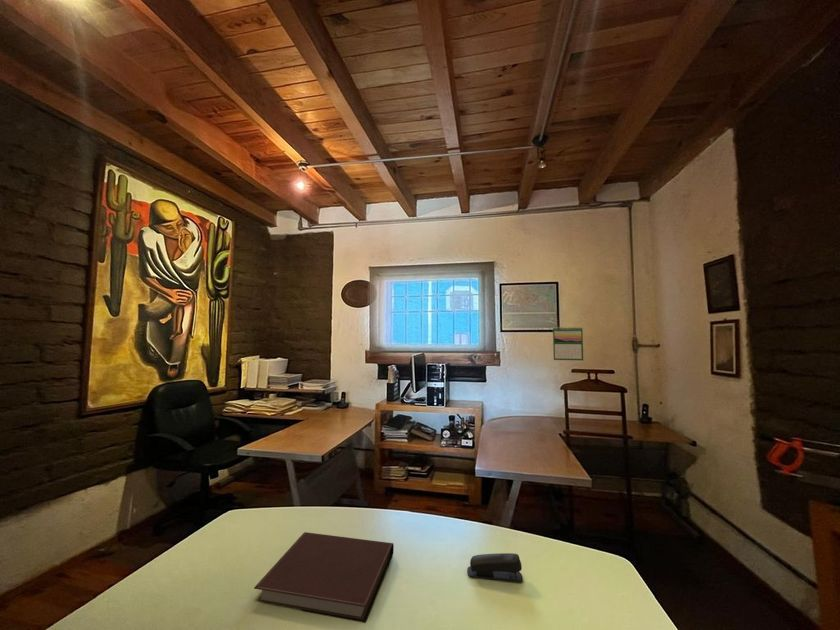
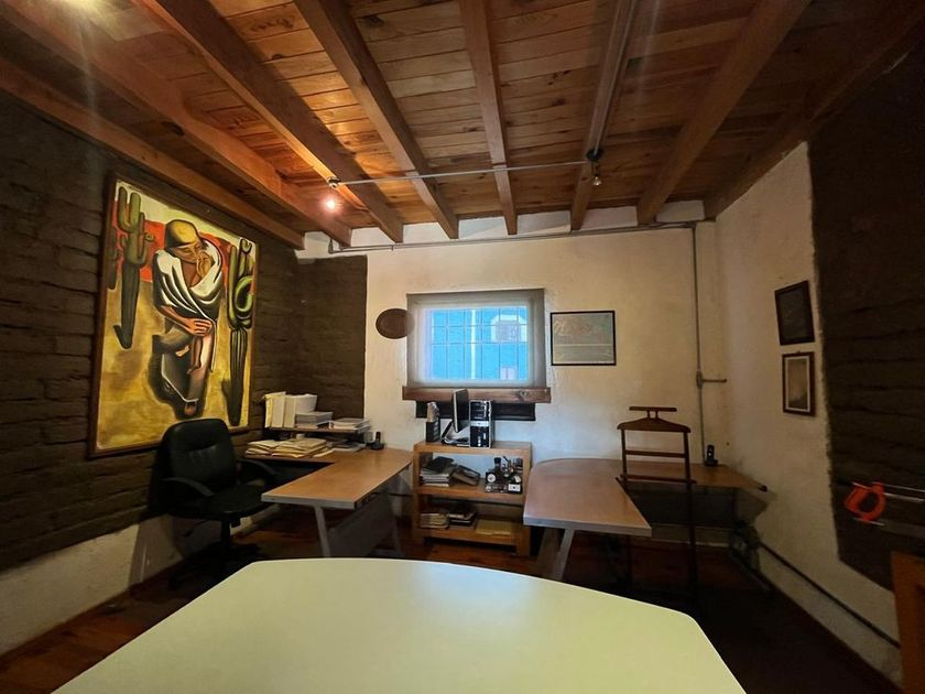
- stapler (494, 564)
- calendar (567, 343)
- notebook (330, 569)
